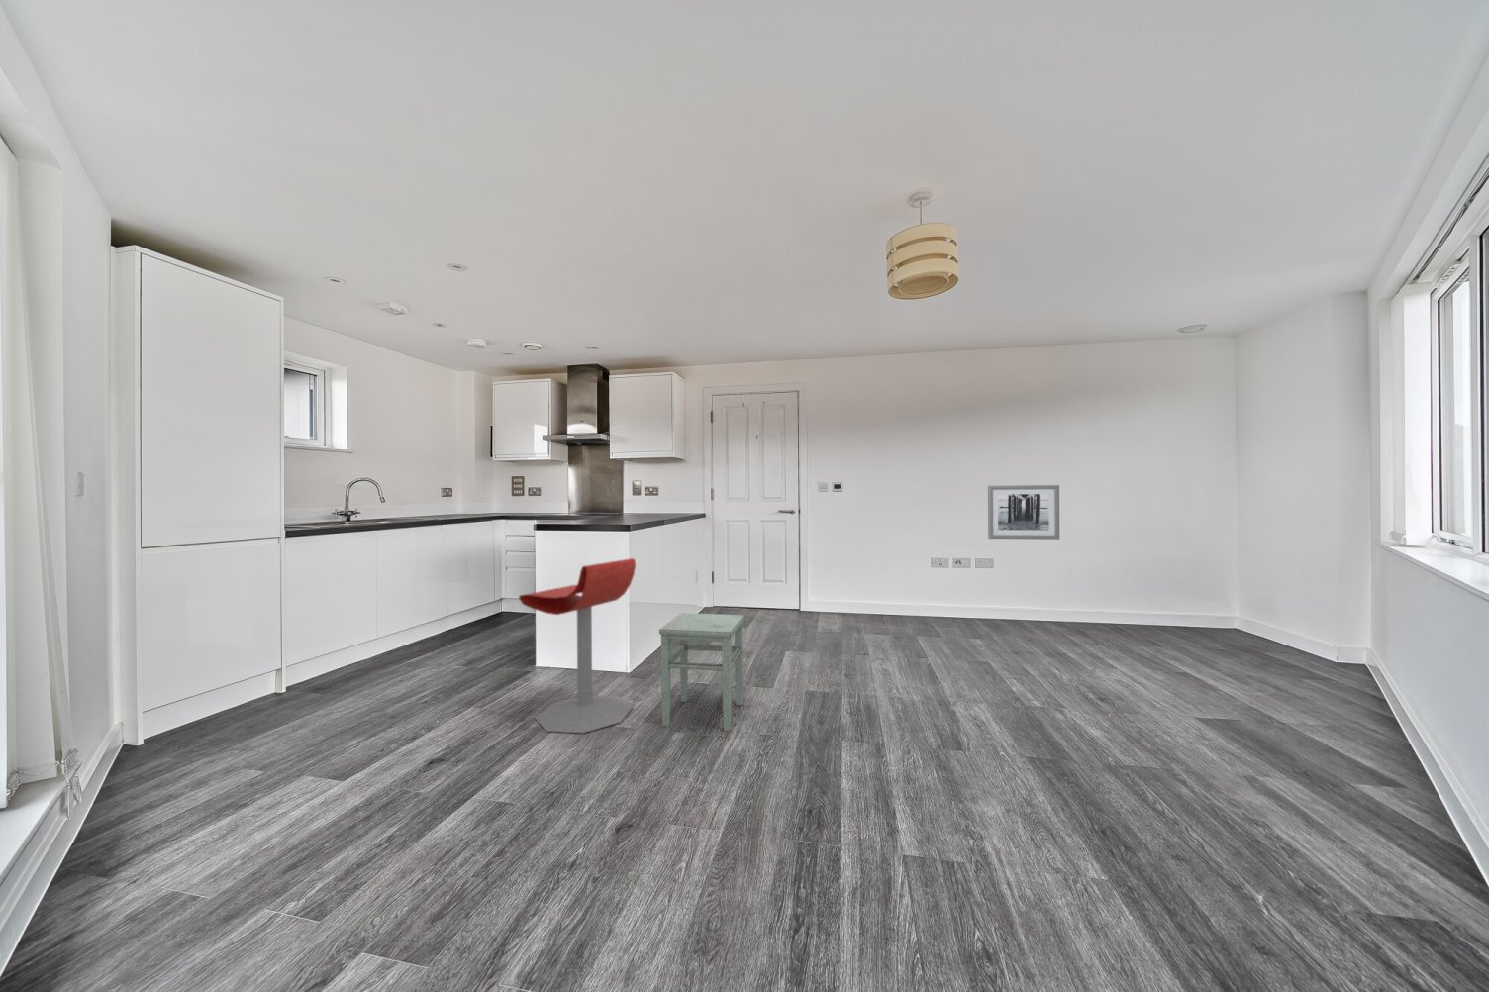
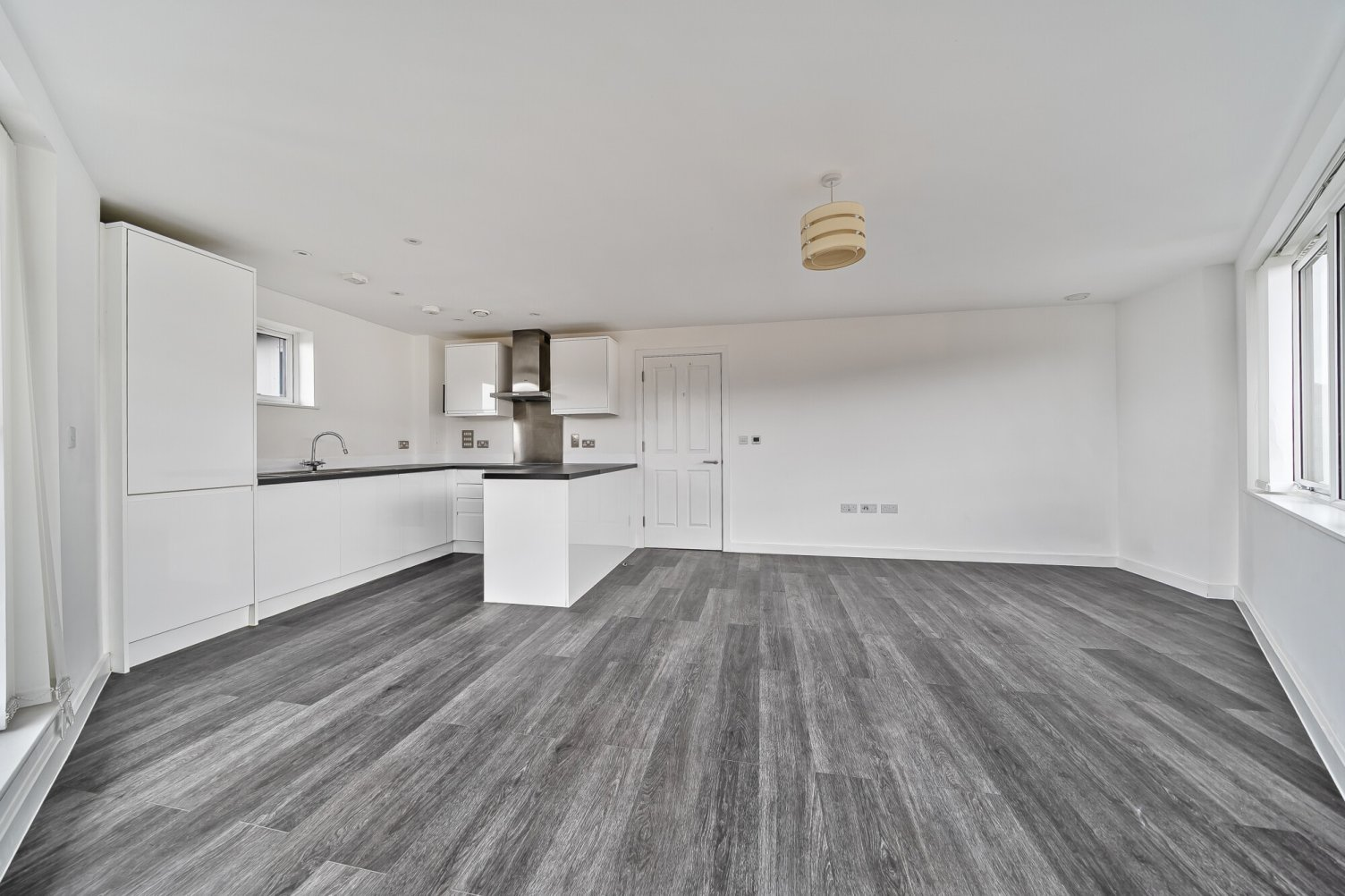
- wall art (1023, 512)
- stool (577, 634)
- stool (704, 668)
